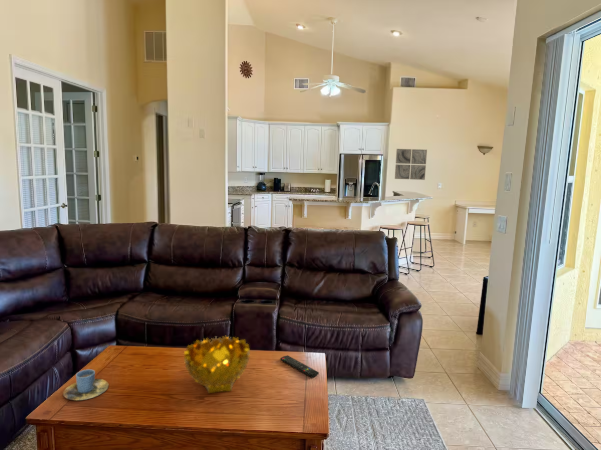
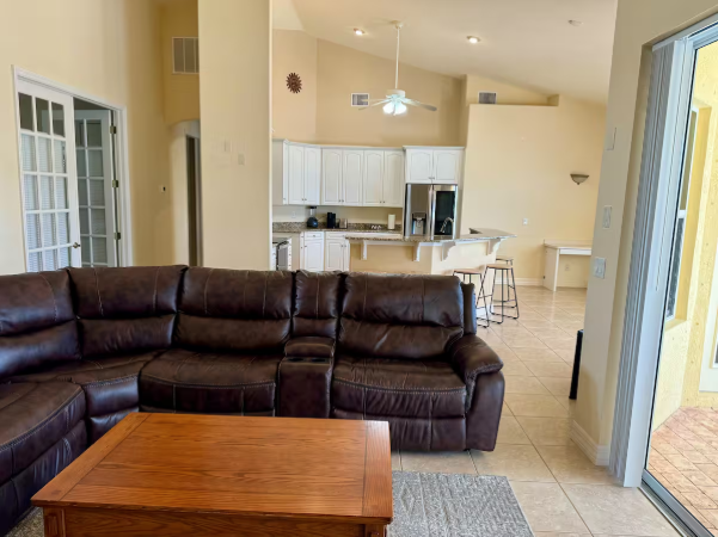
- cup (86, 381)
- wall art (410, 163)
- decorative bowl (217, 365)
- remote control (298, 366)
